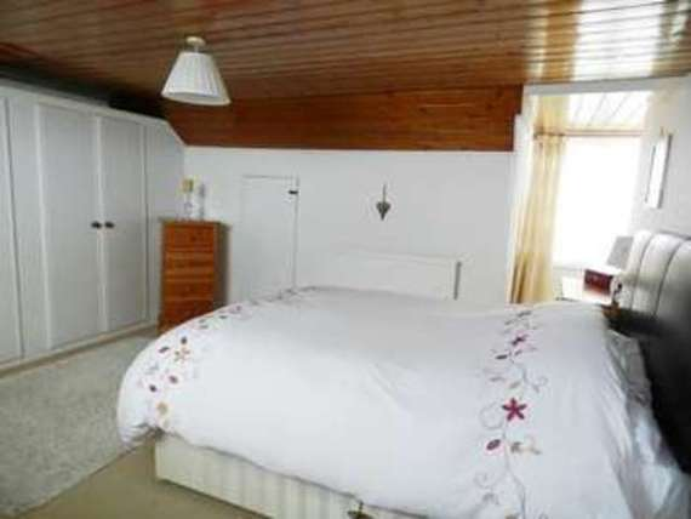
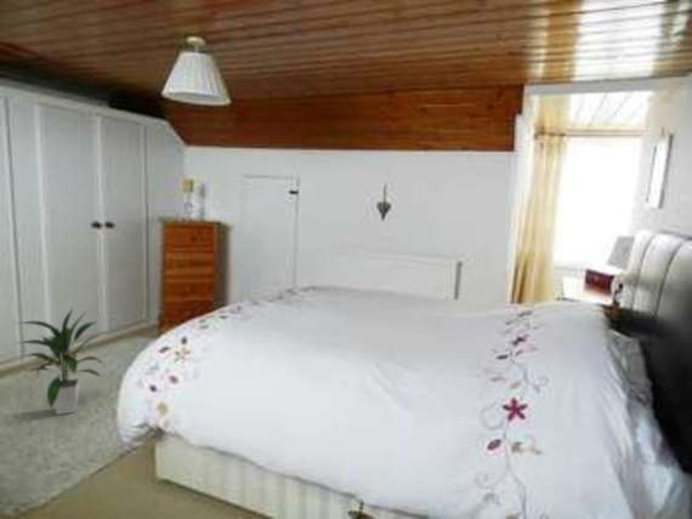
+ indoor plant (62, 360)
